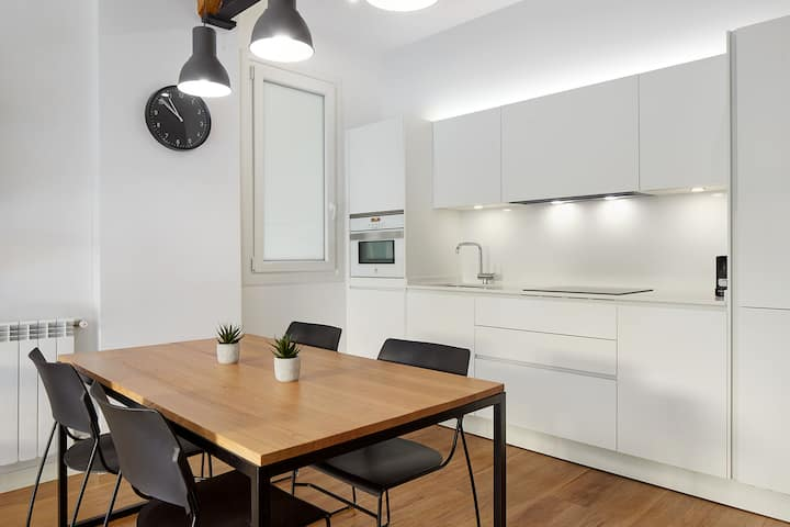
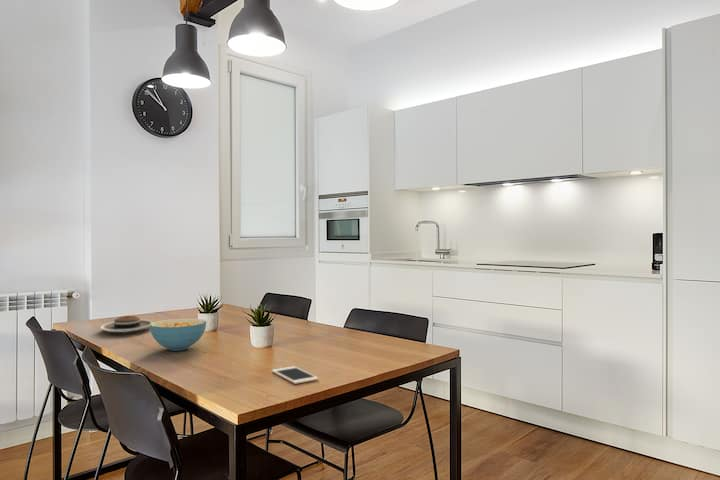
+ cell phone (294, 374)
+ cereal bowl (178, 335)
+ plate (127, 323)
